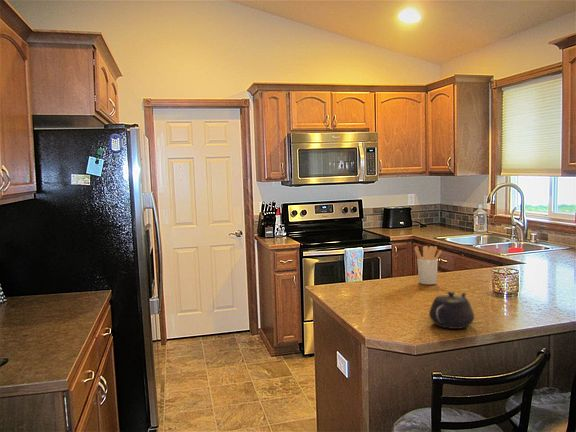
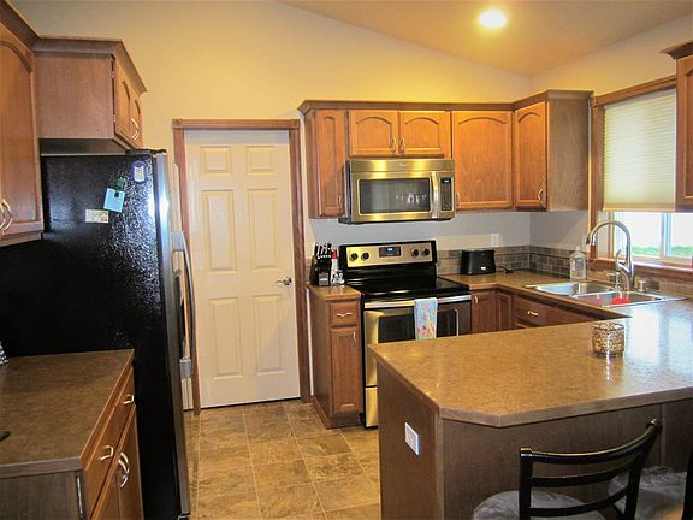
- teapot (452, 308)
- utensil holder (428, 263)
